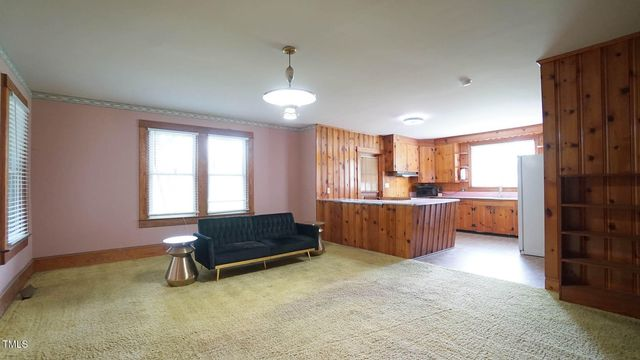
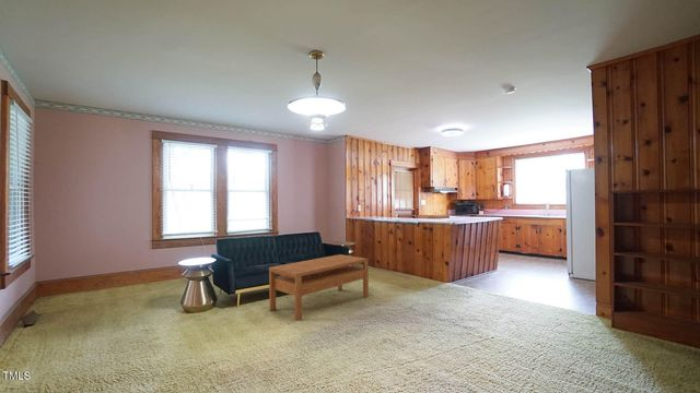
+ coffee table (322, 283)
